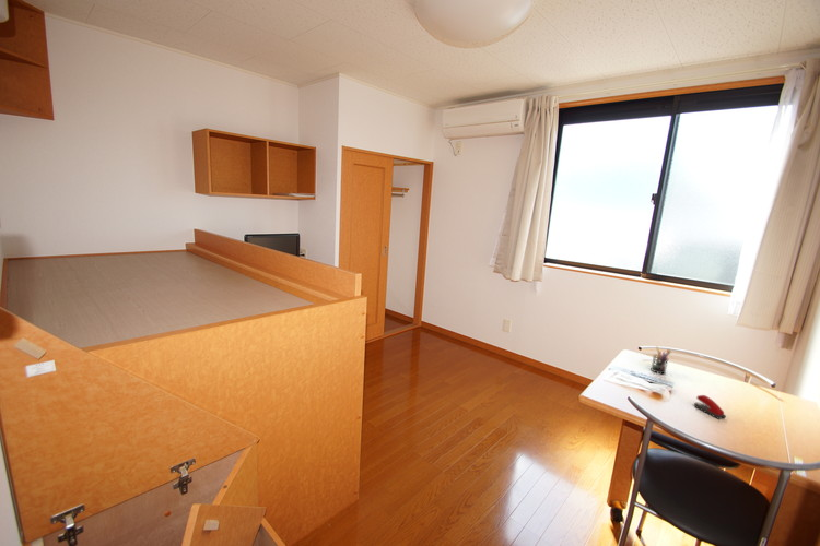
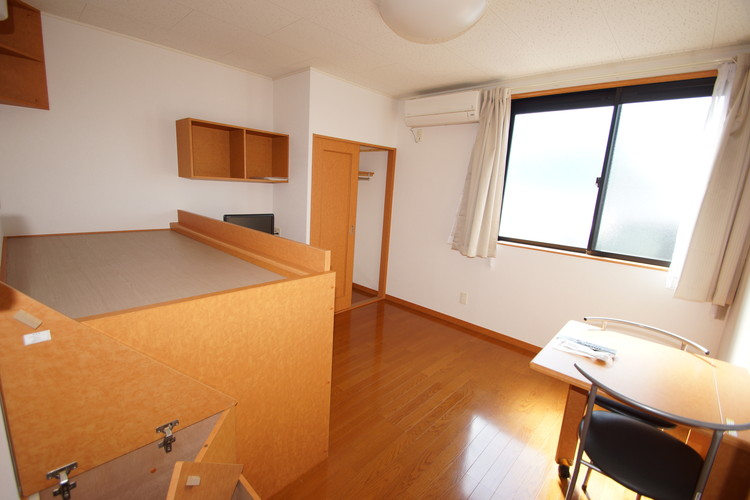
- pen holder (661, 359)
- stapler (710, 405)
